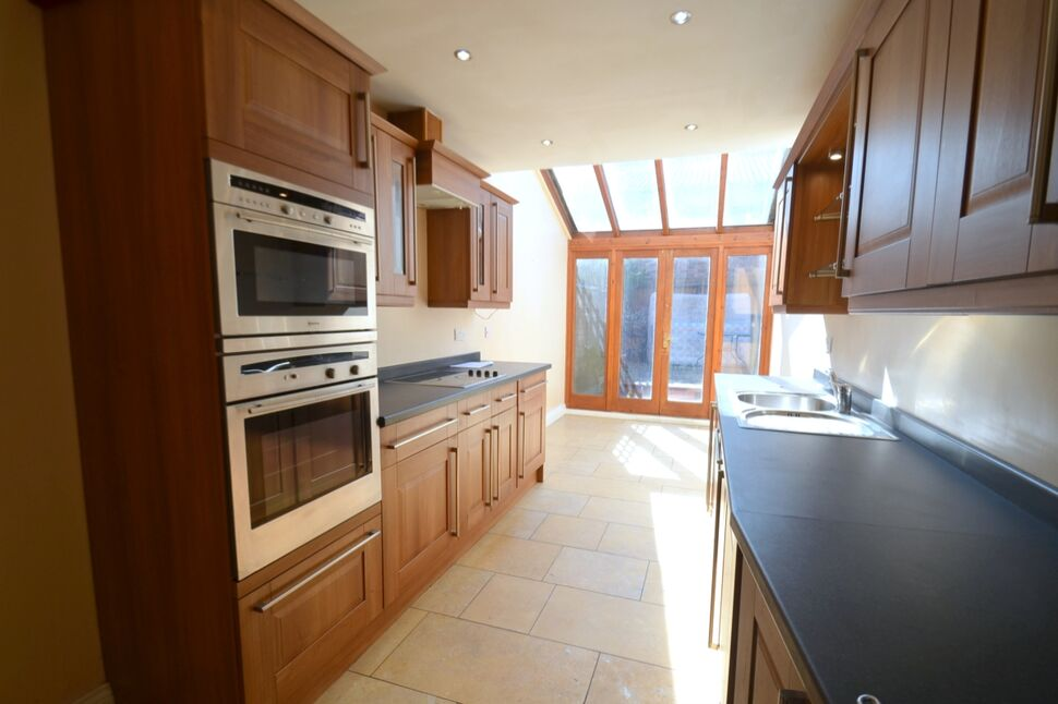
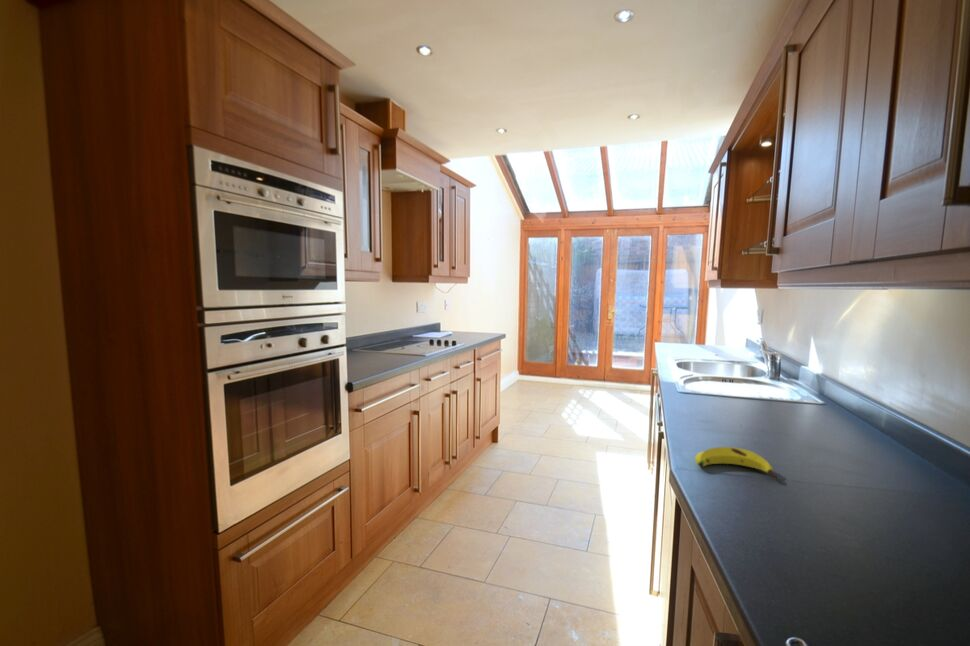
+ banana (734, 462)
